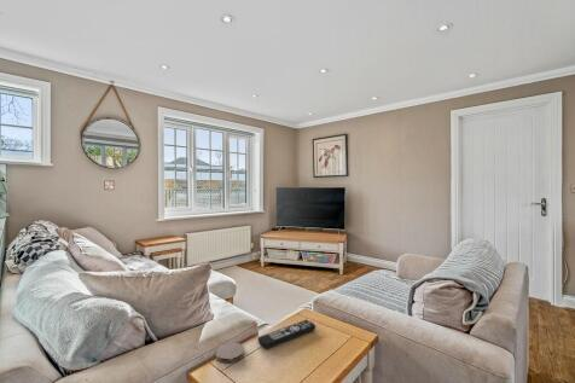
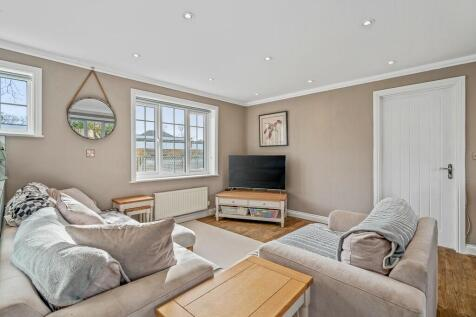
- coaster (230, 352)
- remote control (288, 332)
